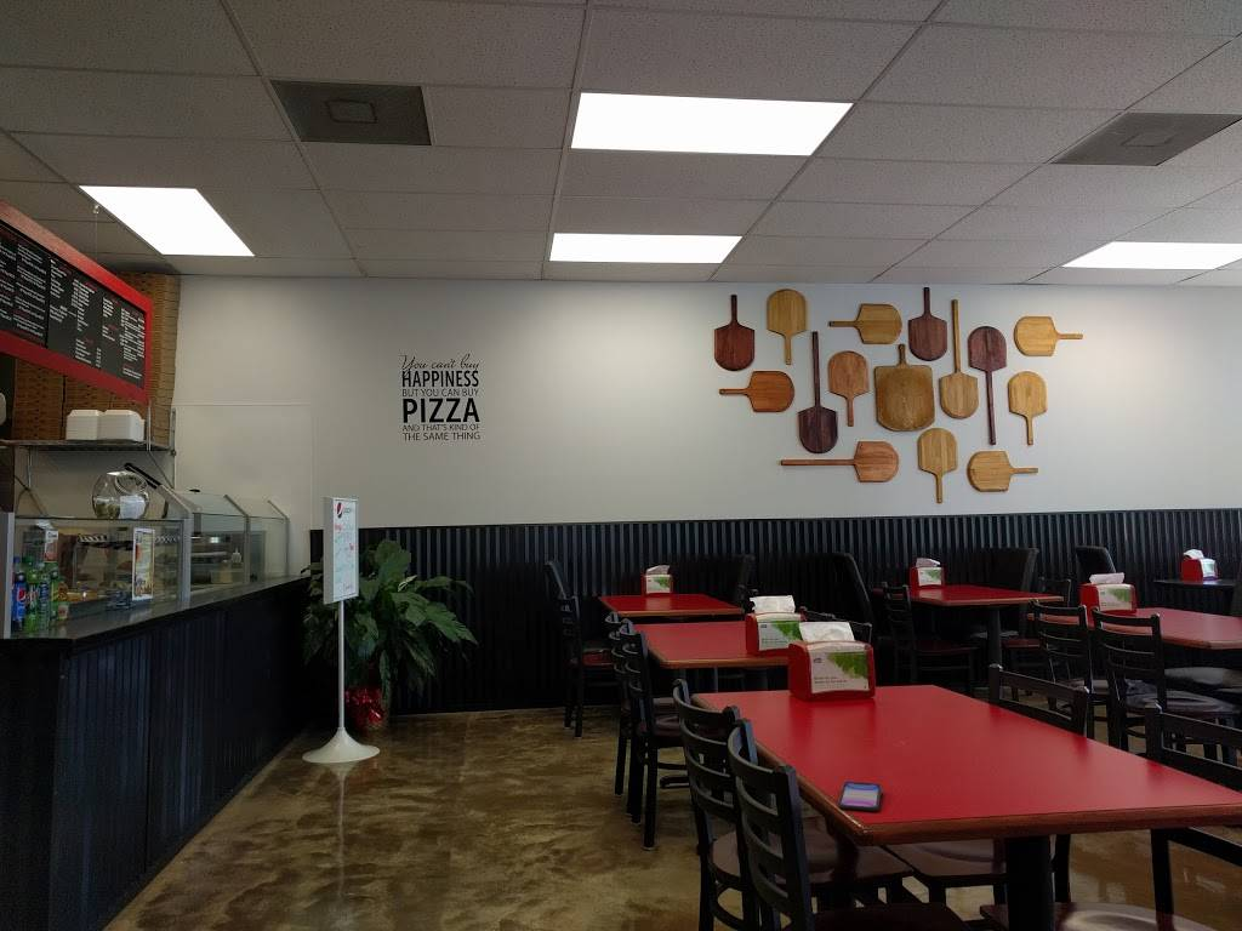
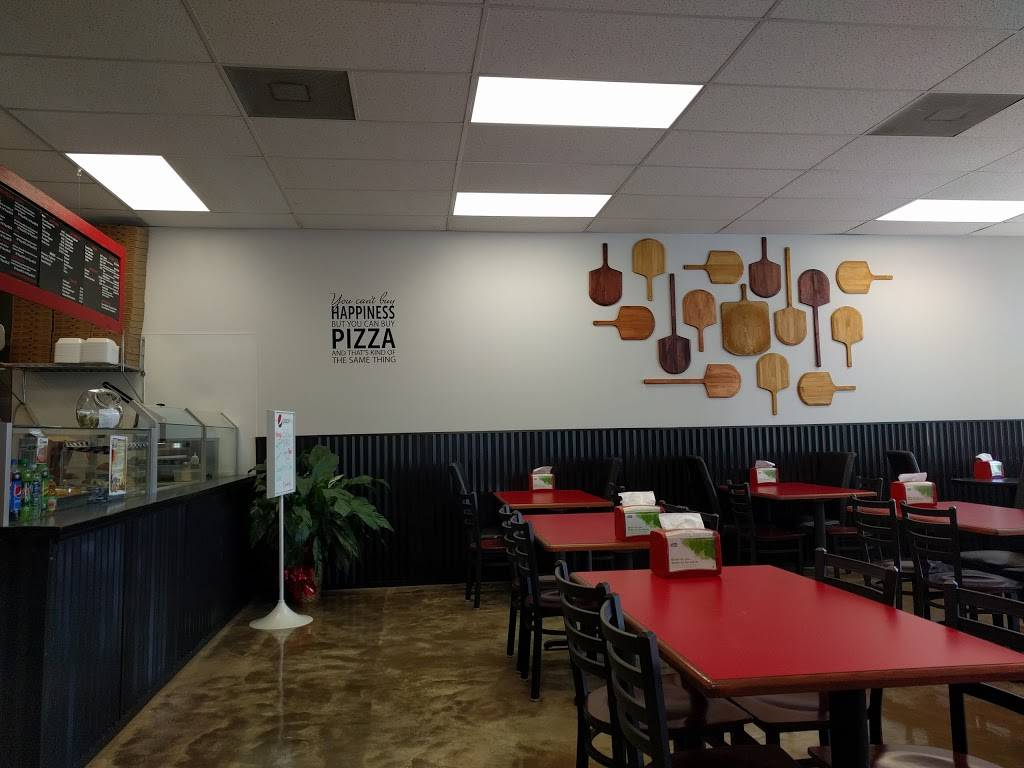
- smartphone (860, 795)
